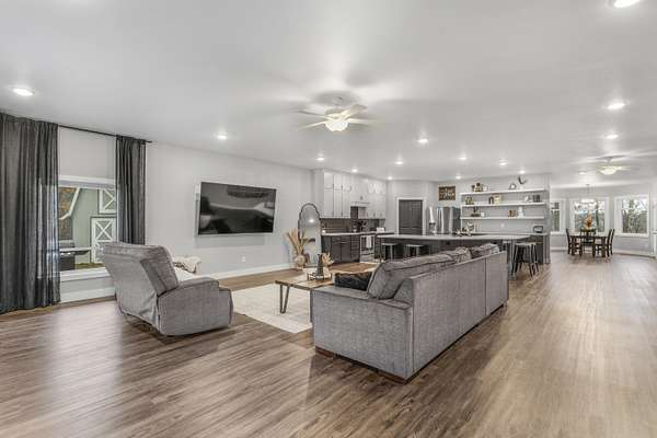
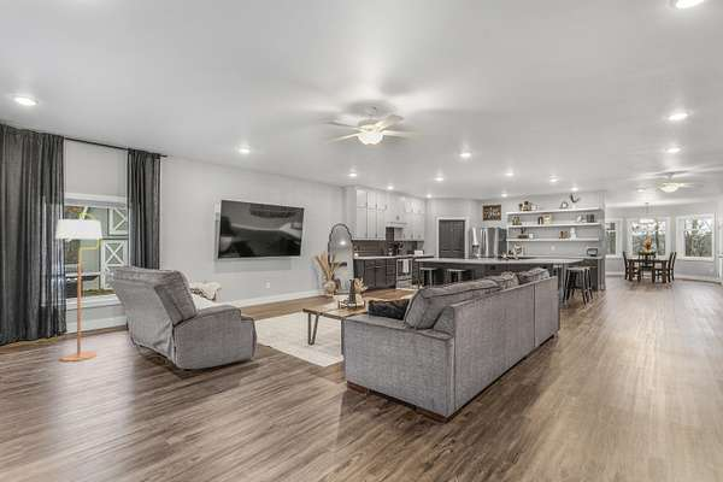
+ floor lamp (80, 284)
